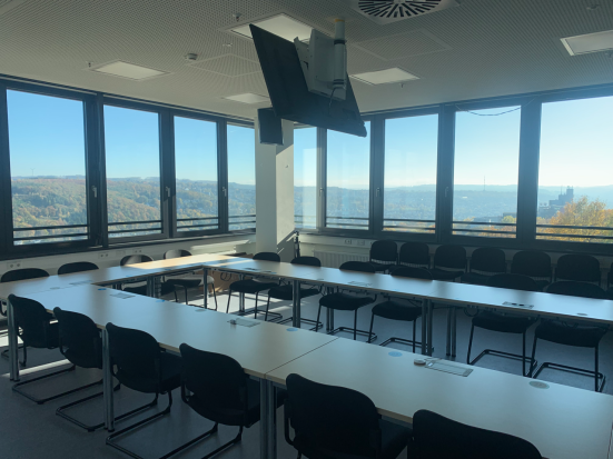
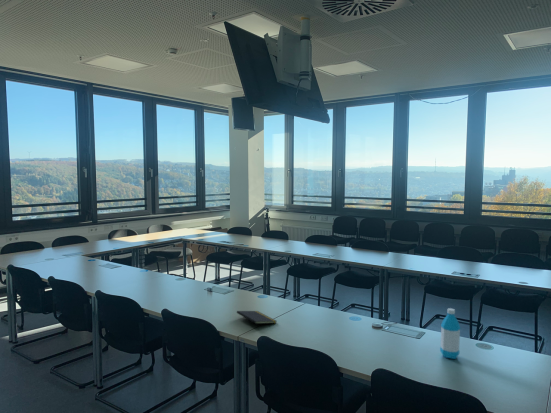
+ water bottle (450, 332)
+ notepad (256, 316)
